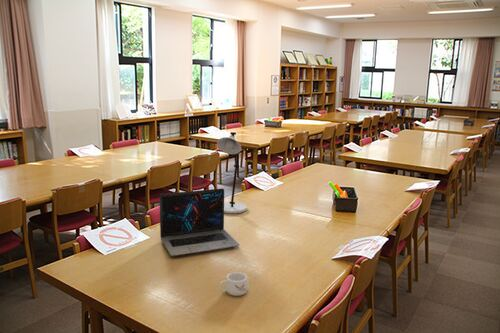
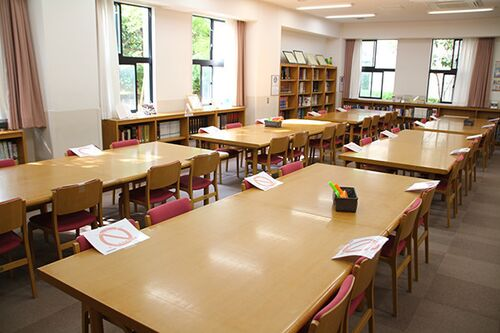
- mug (233, 284)
- laptop (199, 220)
- desk lamp (234, 172)
